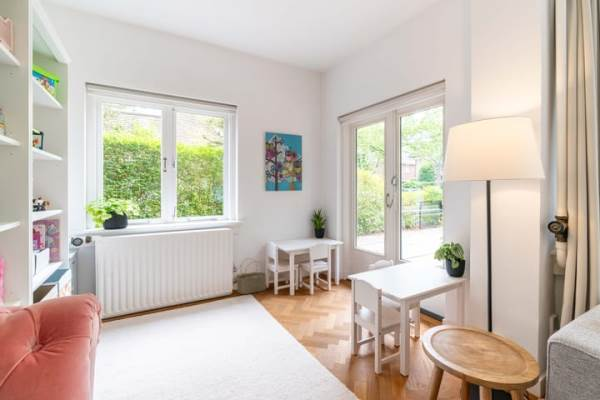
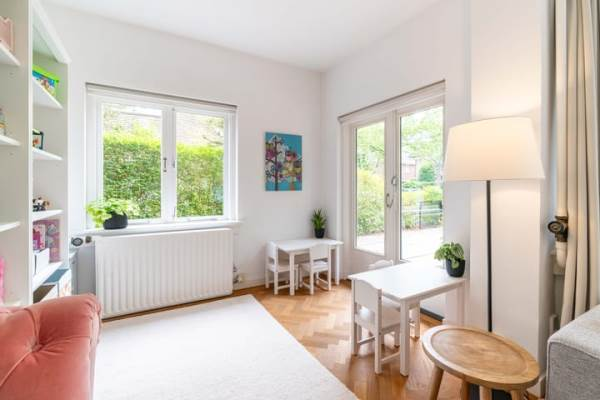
- wicker basket (251, 275)
